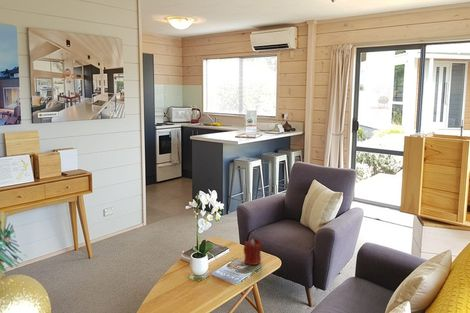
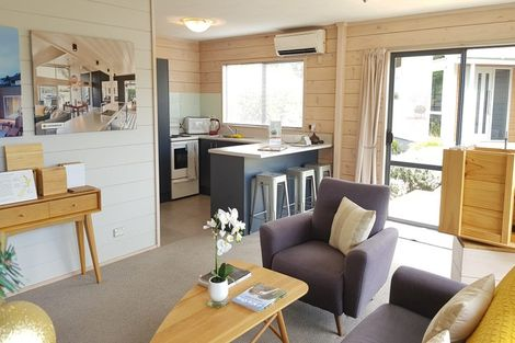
- candle (252, 250)
